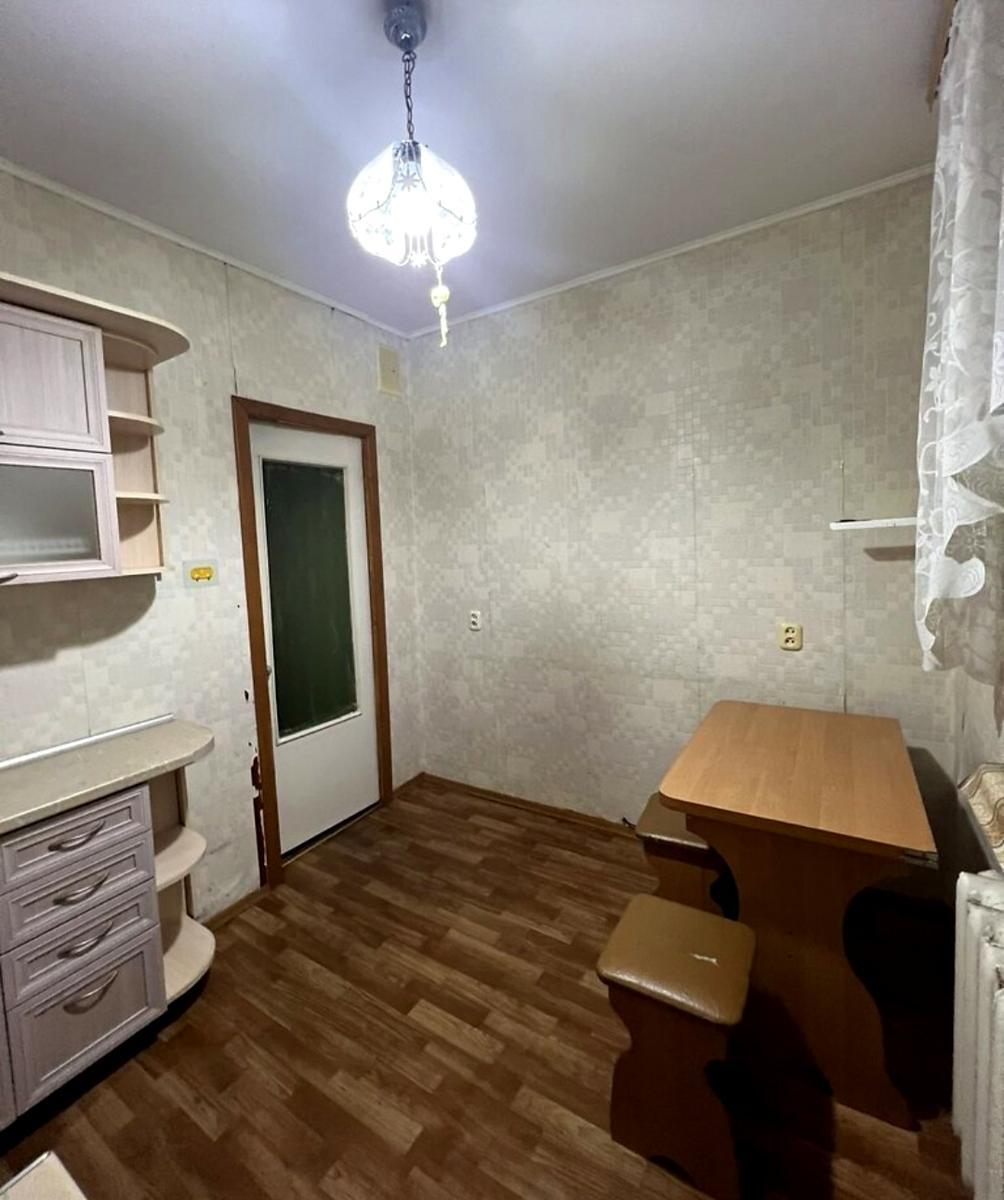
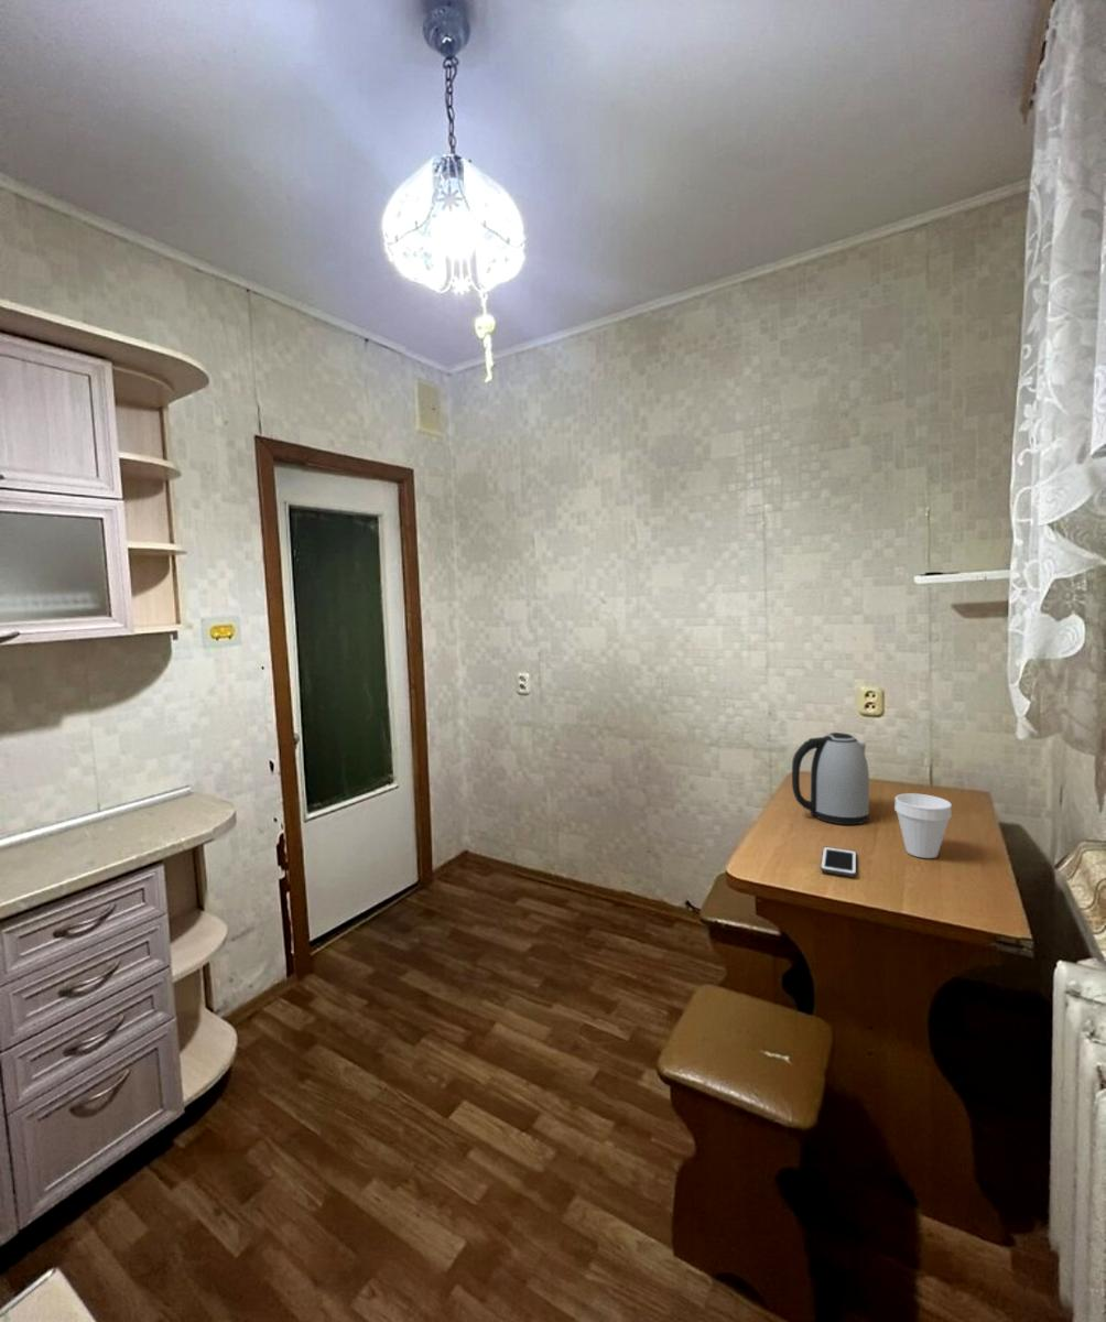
+ cell phone (838, 860)
+ kettle (828, 774)
+ cup (922, 826)
